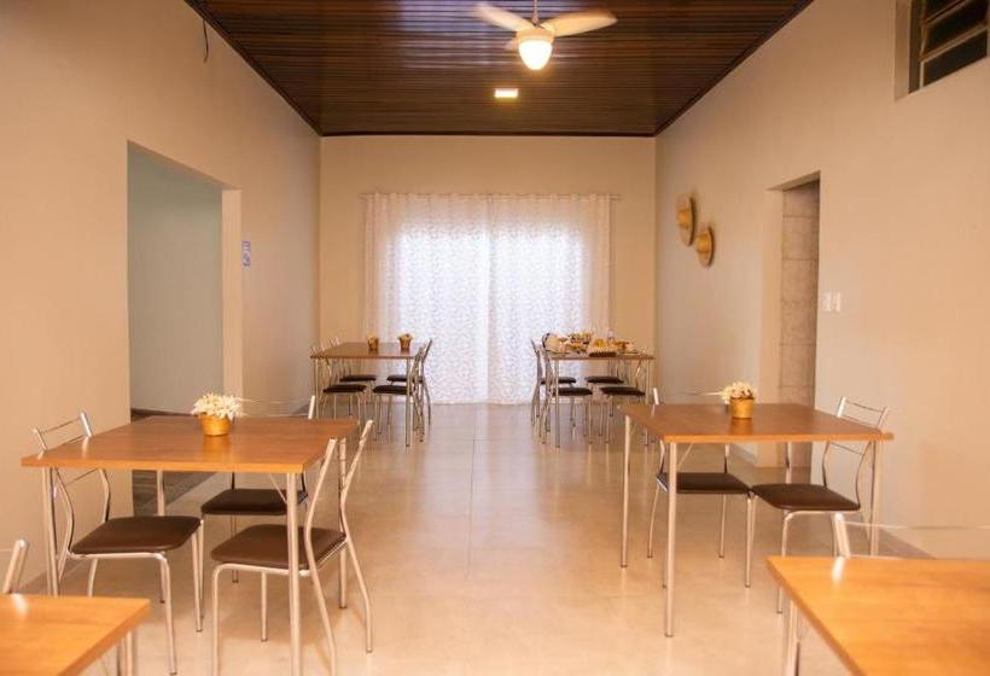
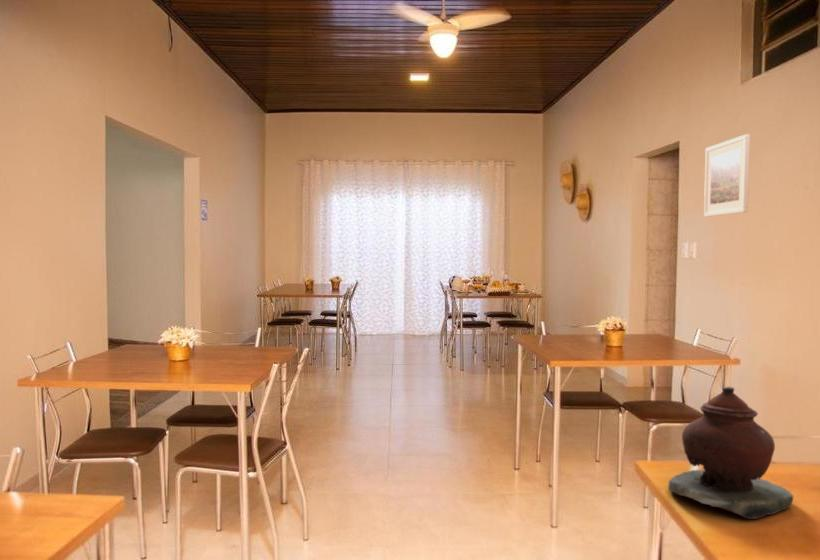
+ decorative pot (729, 443)
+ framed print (725, 178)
